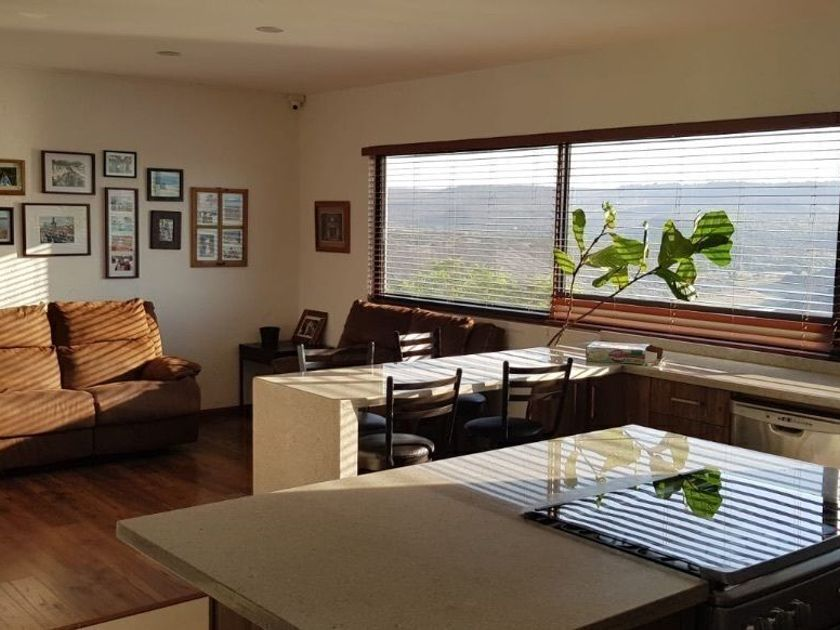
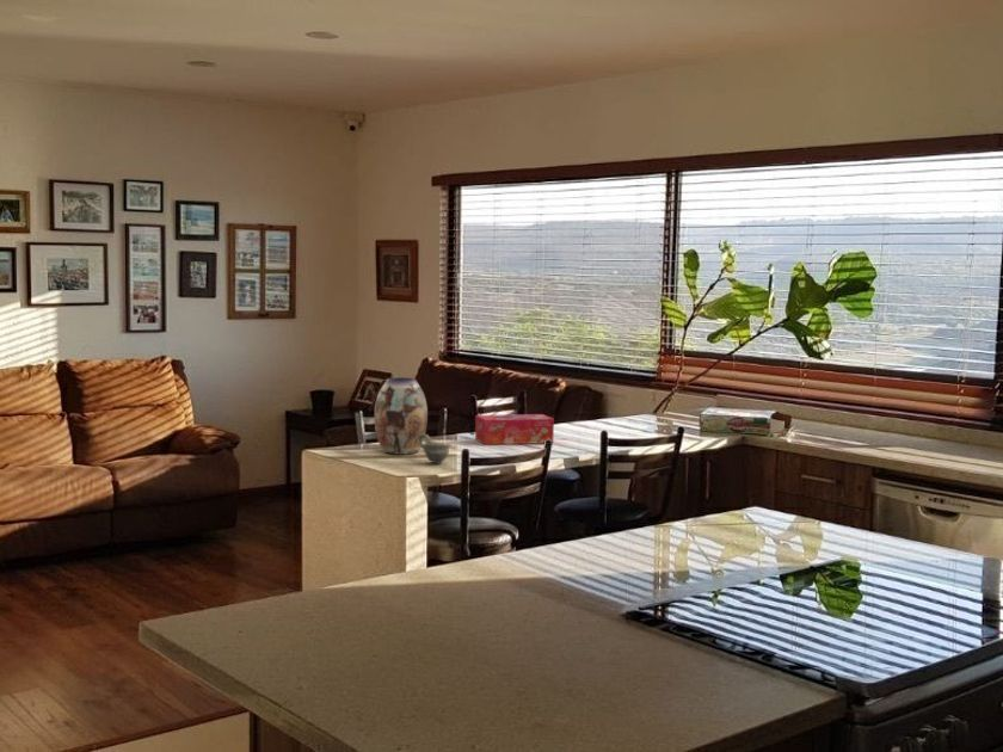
+ cup (435, 449)
+ vase (400, 414)
+ tissue box (513, 429)
